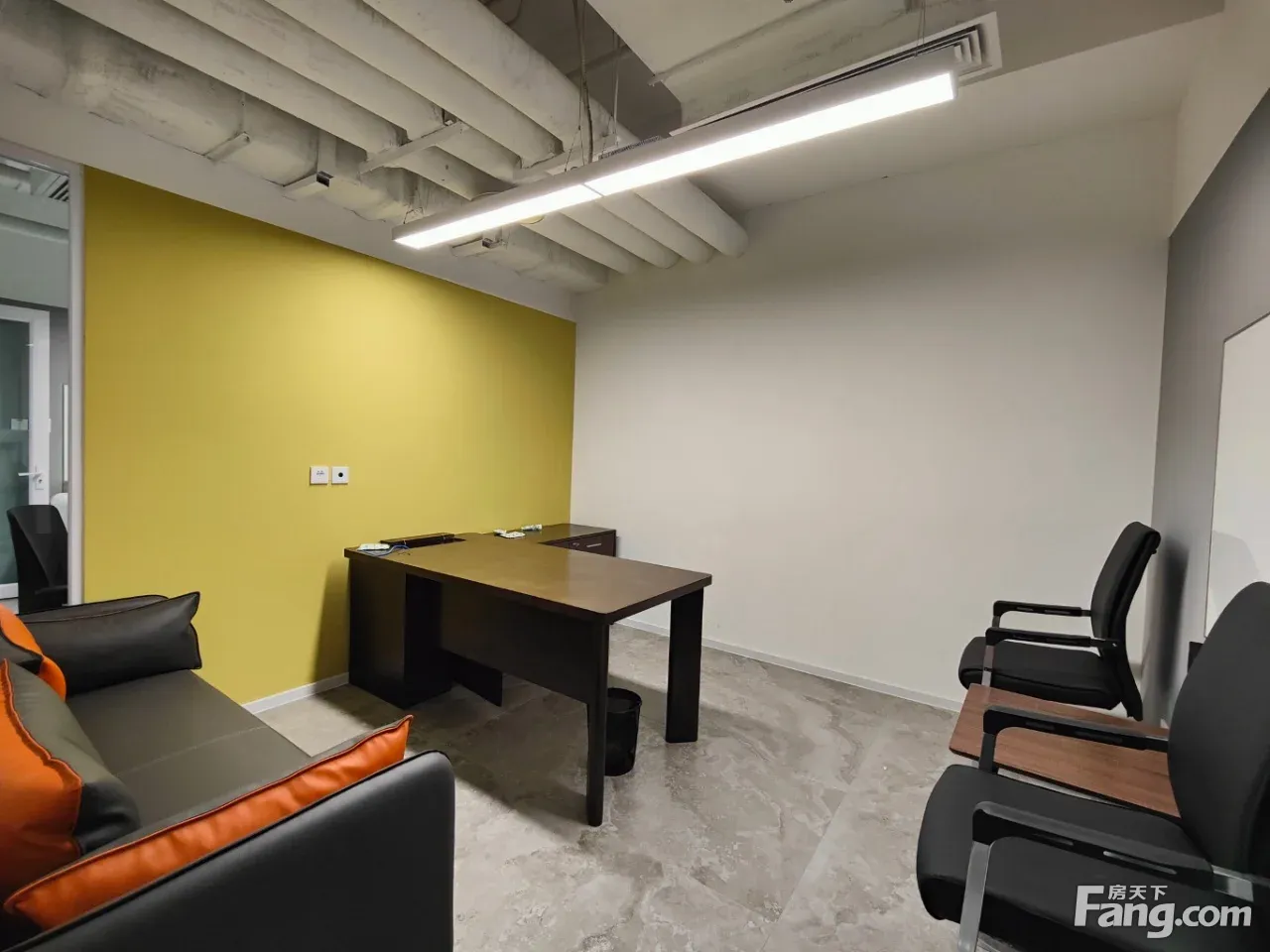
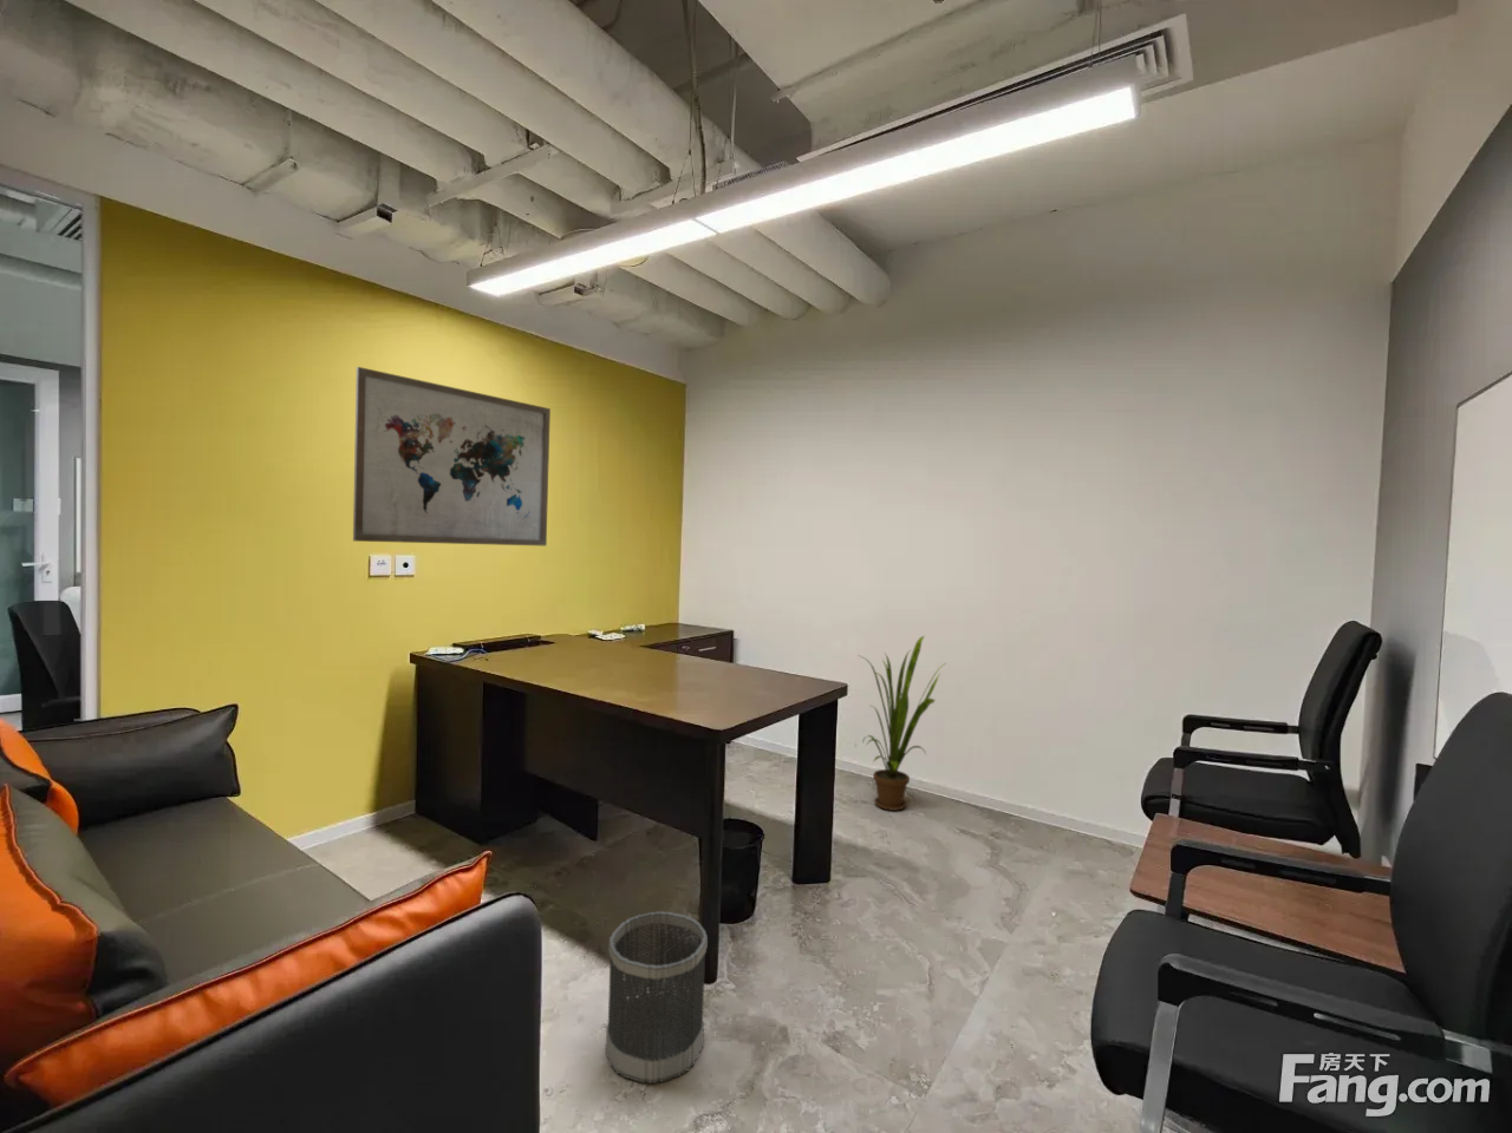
+ wall art (462, 468)
+ wastebasket (657, 991)
+ house plant (894, 720)
